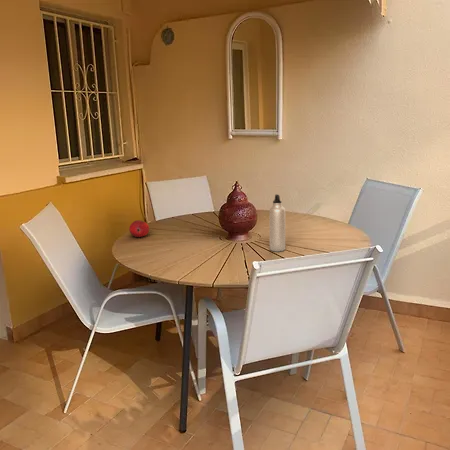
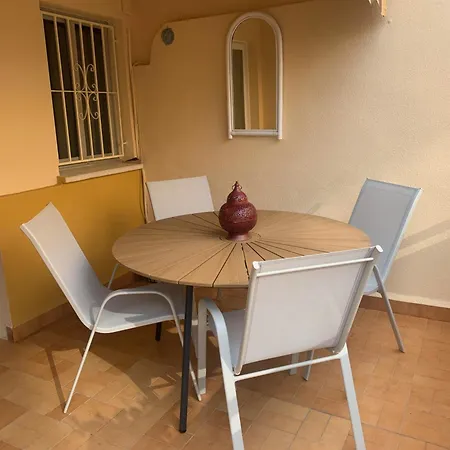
- water bottle (277, 222)
- fruit (138, 228)
